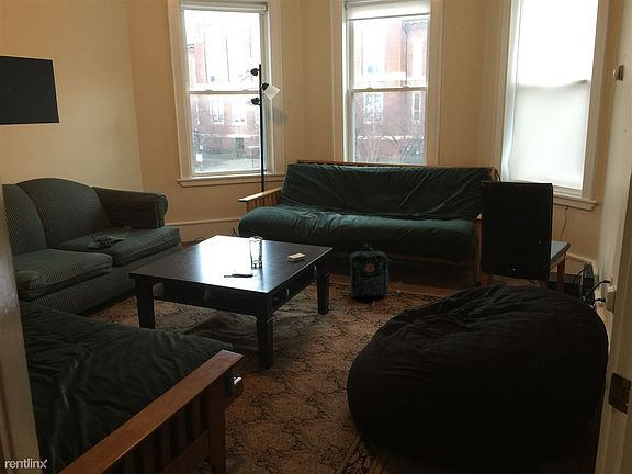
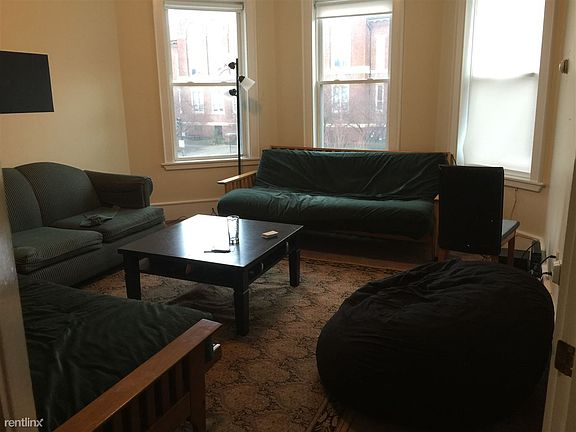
- backpack (375, 271)
